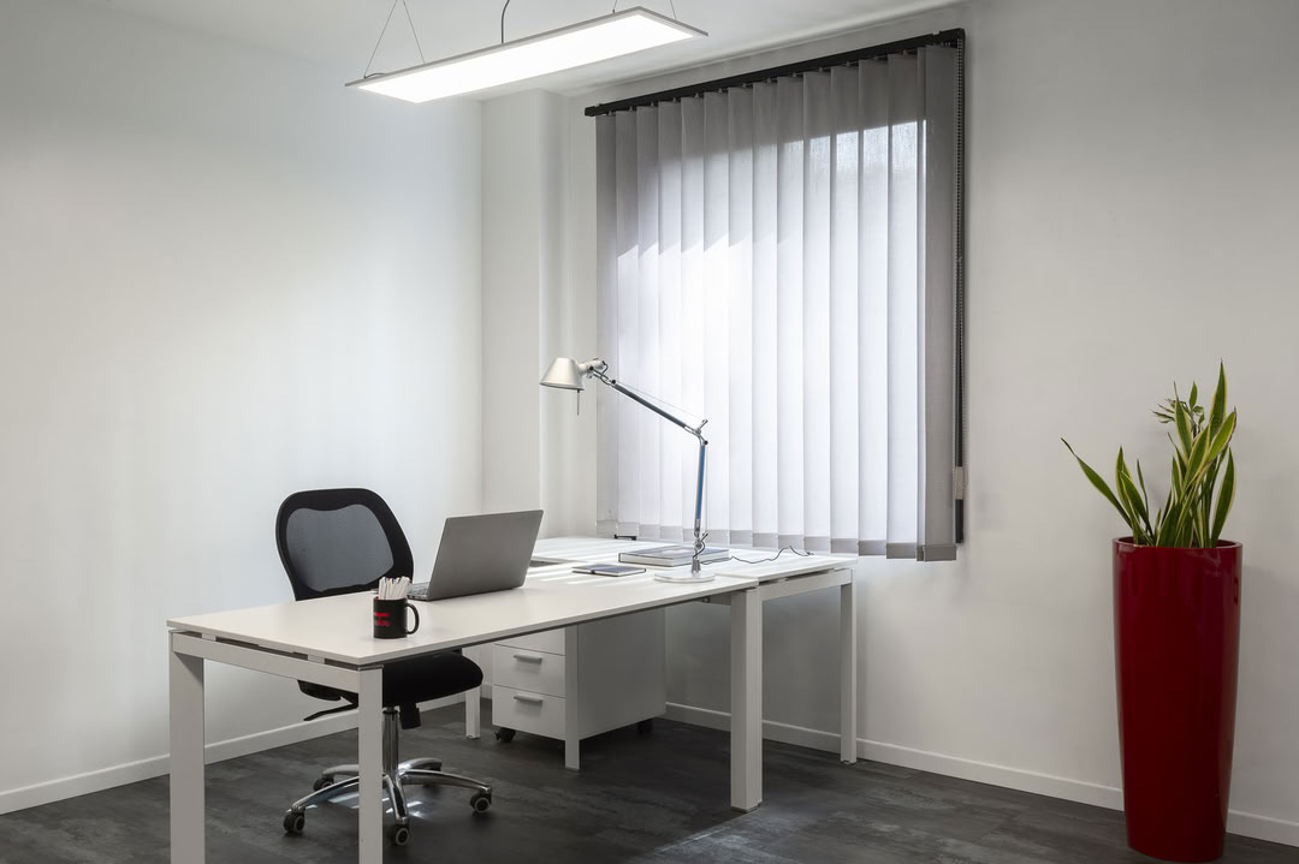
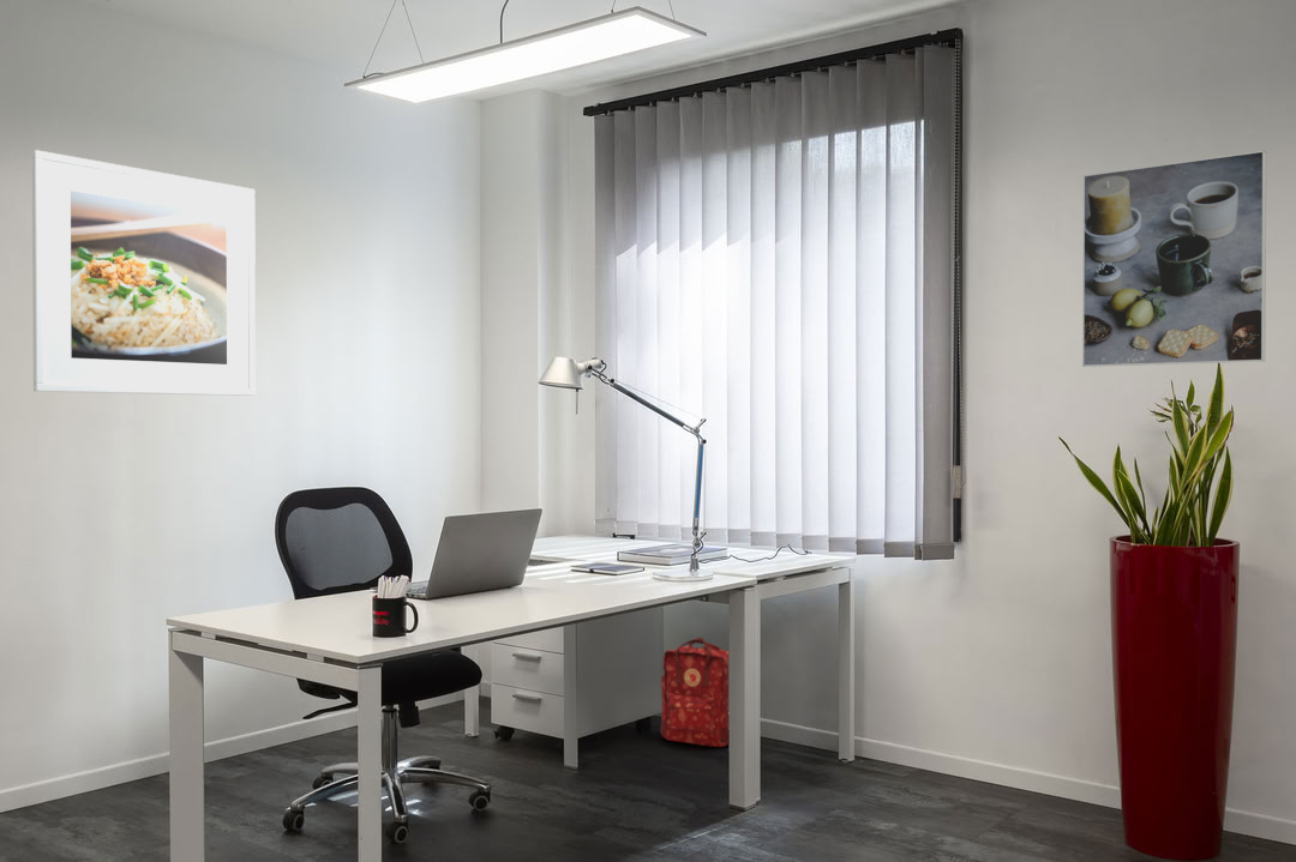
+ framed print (1170, 264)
+ backpack (700, 687)
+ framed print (152, 282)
